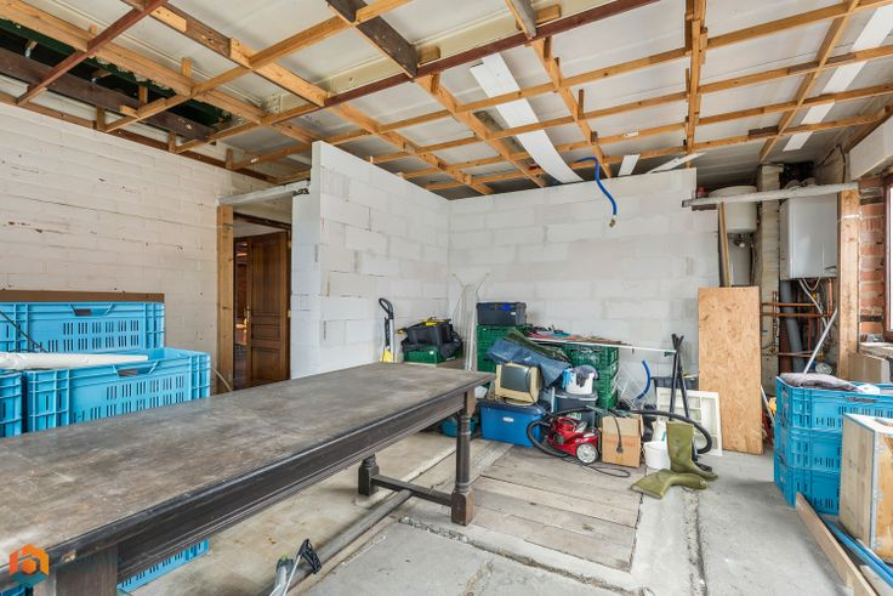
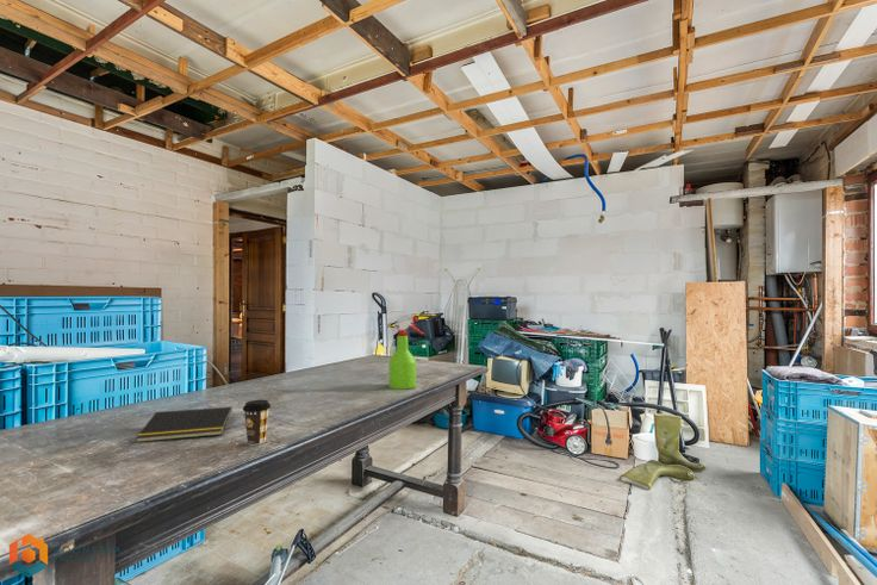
+ coffee cup (256, 422)
+ notepad (187, 423)
+ spray bottle (406, 350)
